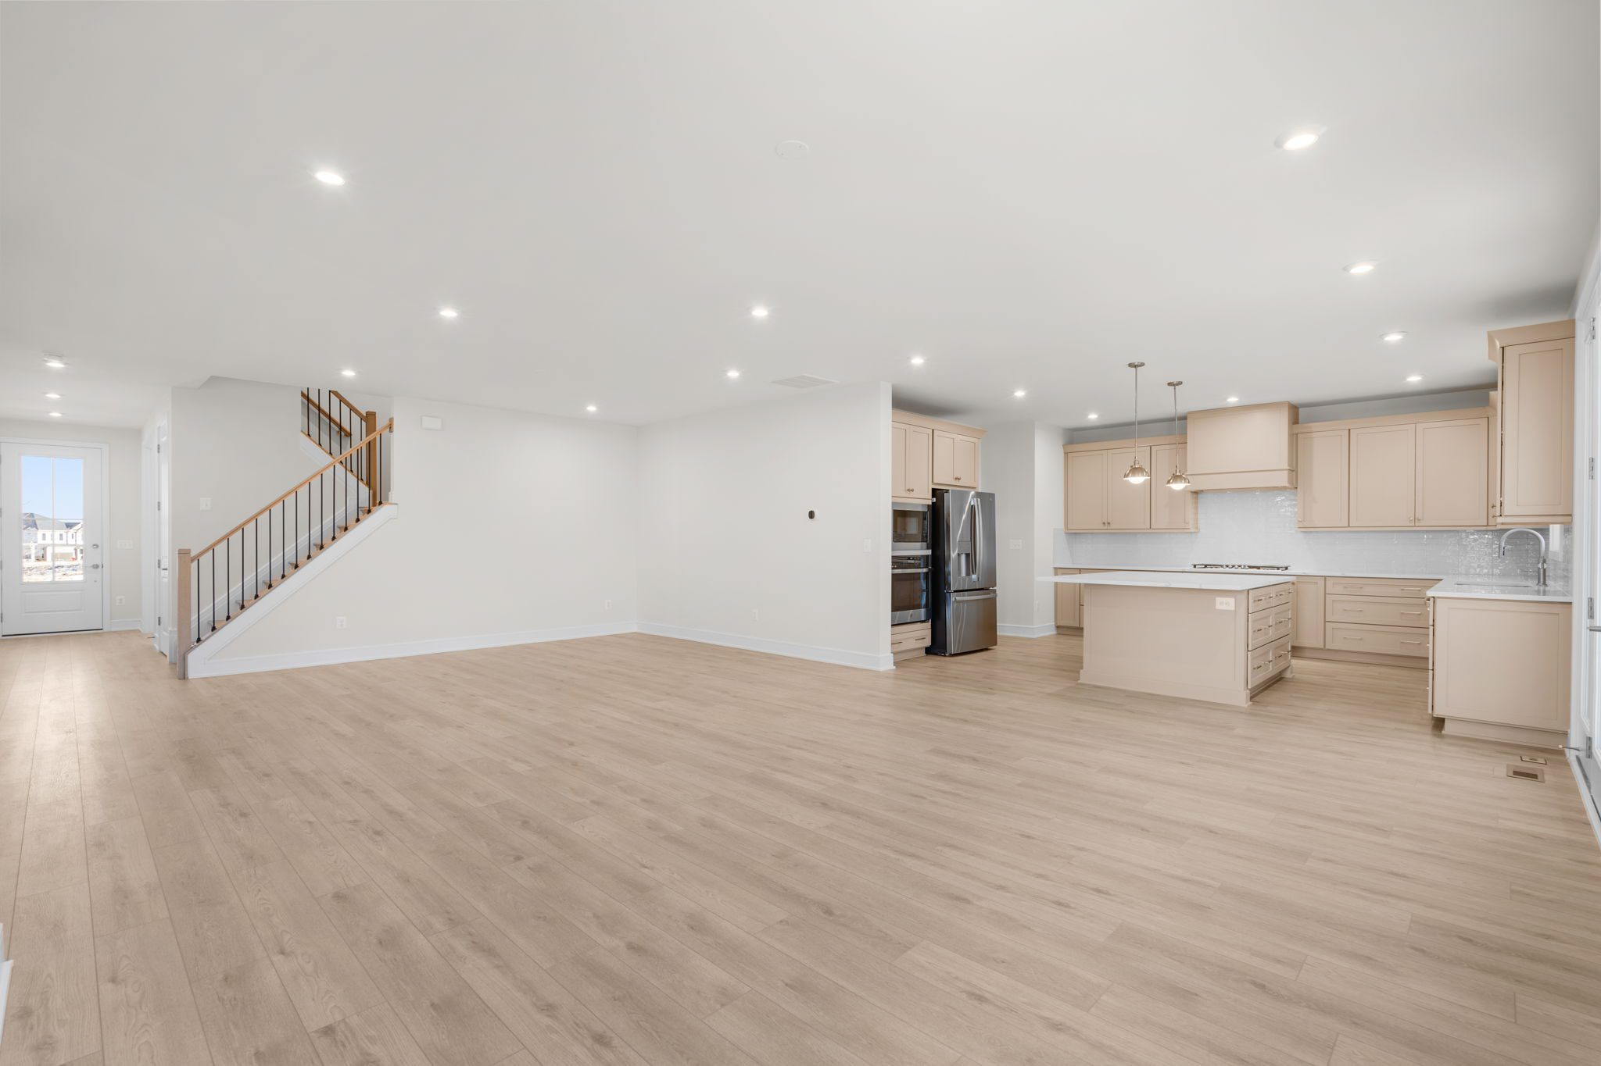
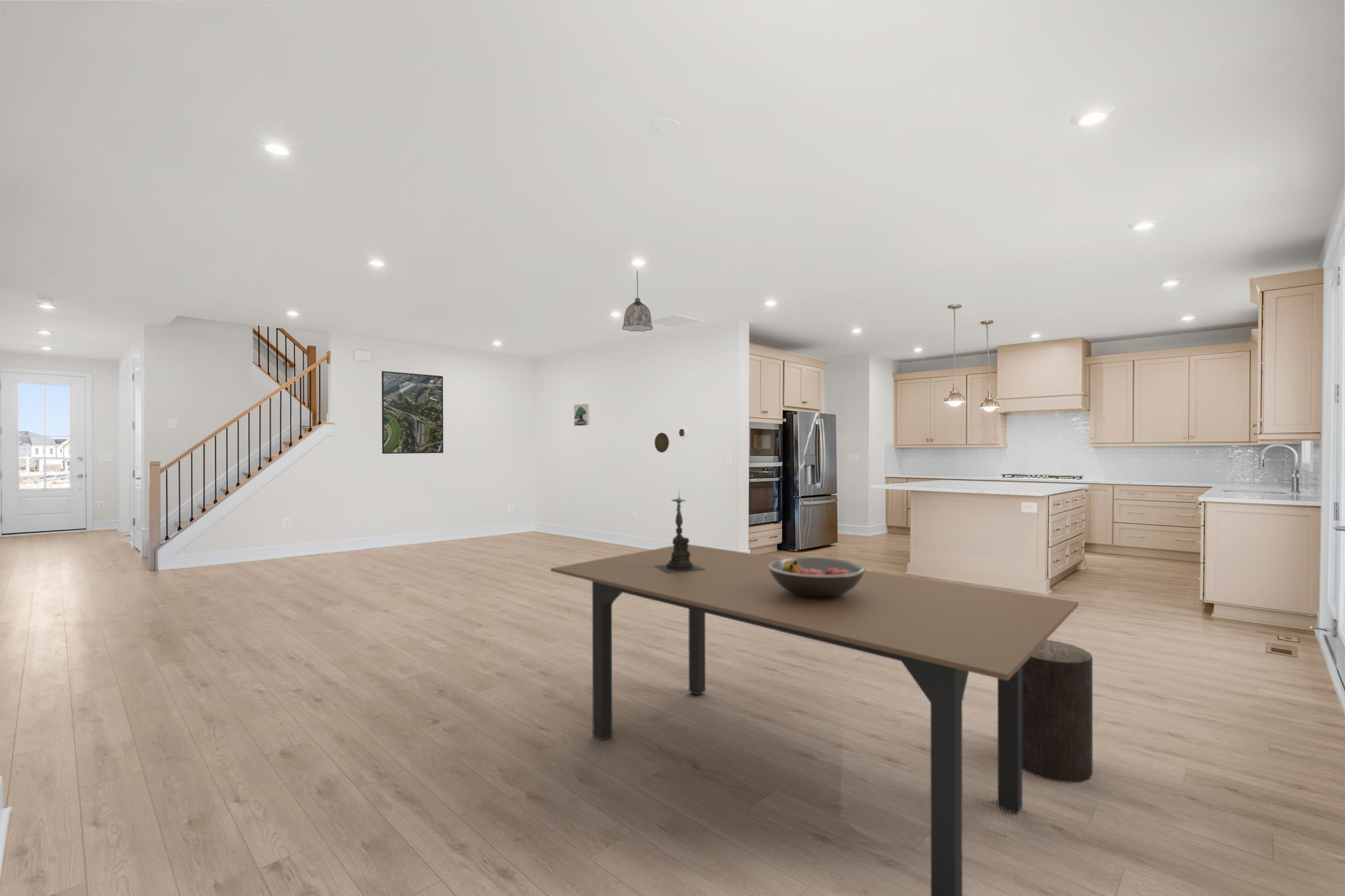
+ candle holder (679, 527)
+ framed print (581, 415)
+ stool (1049, 706)
+ decorative plate (661, 442)
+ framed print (413, 414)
+ pendant lamp (637, 299)
+ dining table (793, 634)
+ fruit bowl (816, 575)
